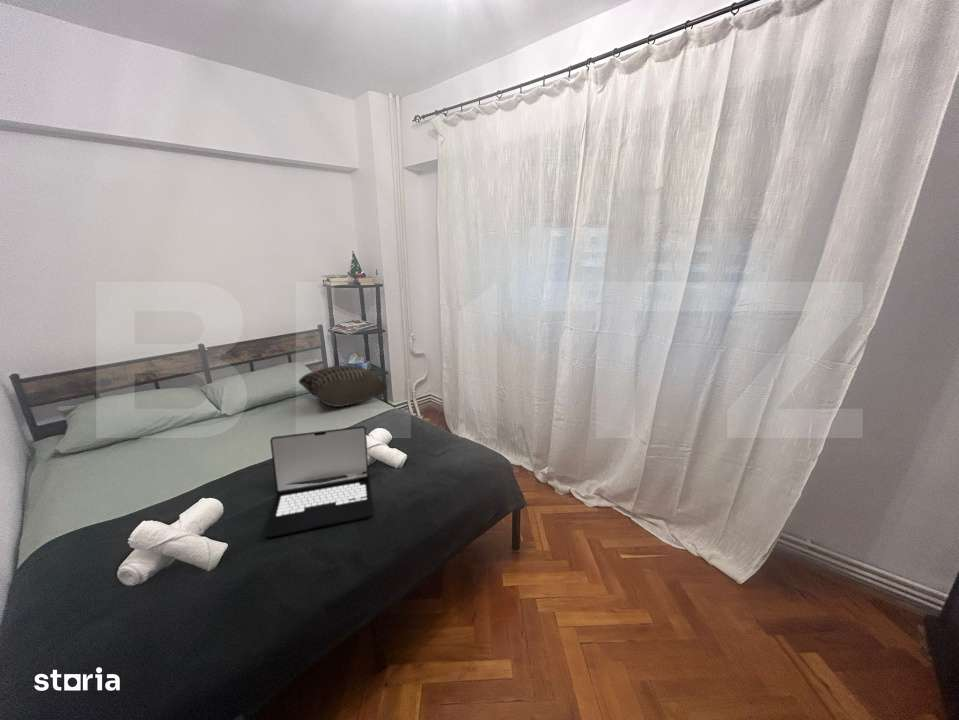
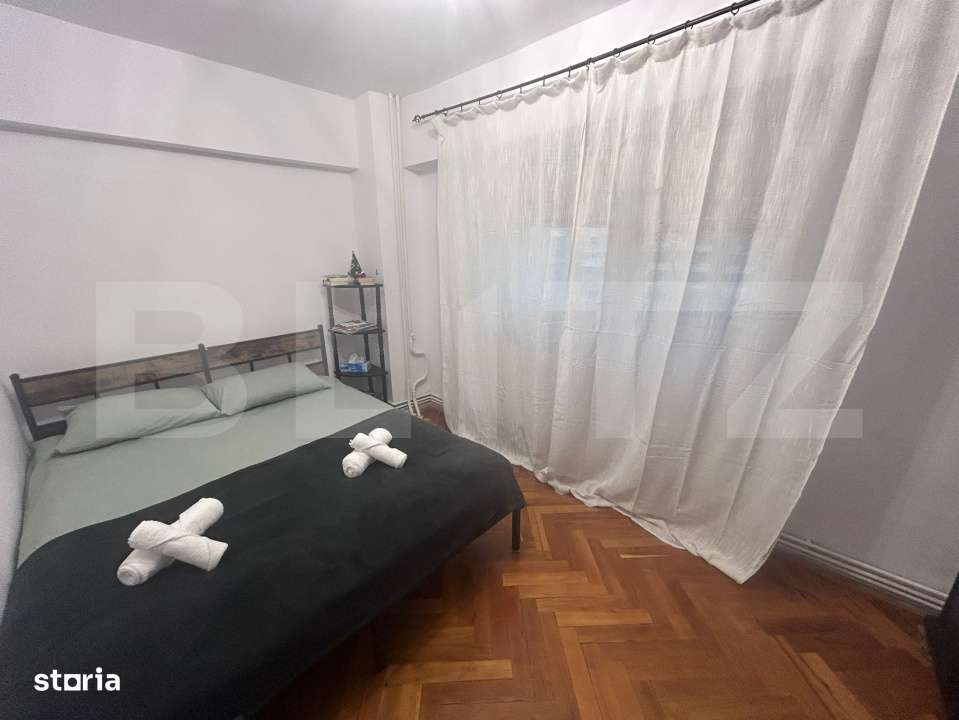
- laptop (321, 476)
- cushion (342, 383)
